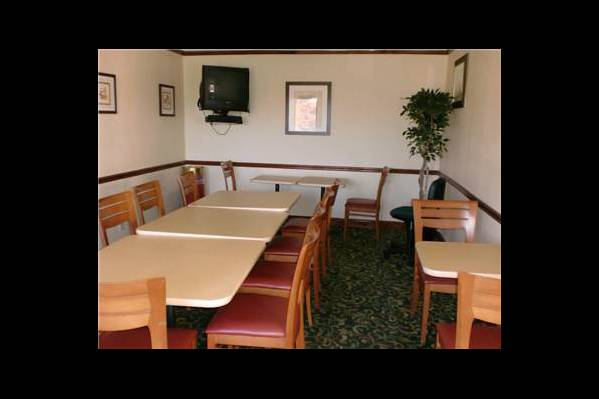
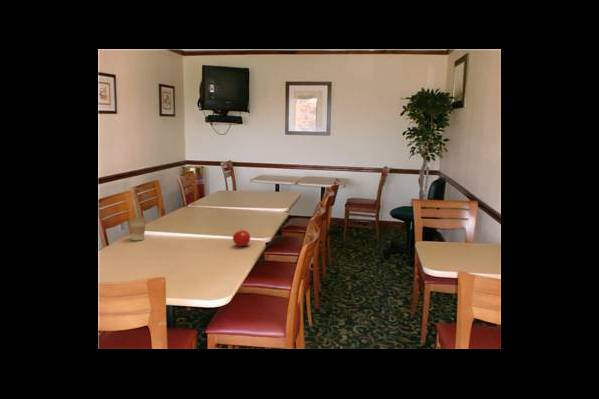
+ fruit (241, 236)
+ coffee cup (137, 228)
